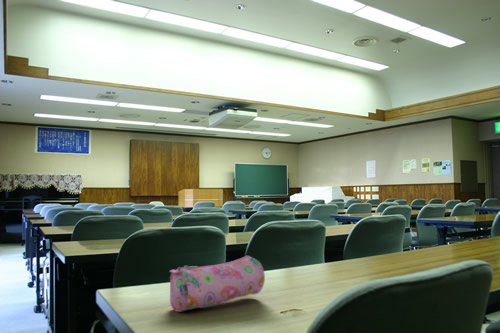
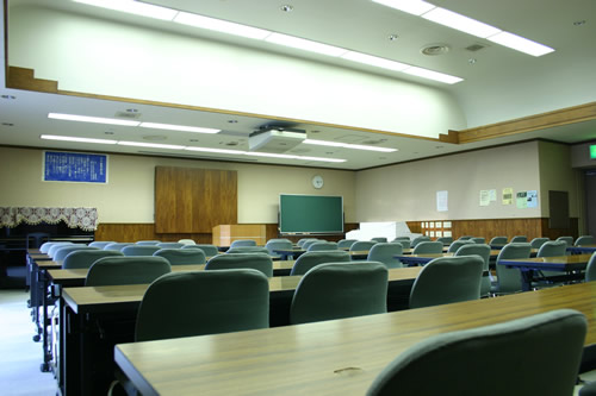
- pencil case (217, 281)
